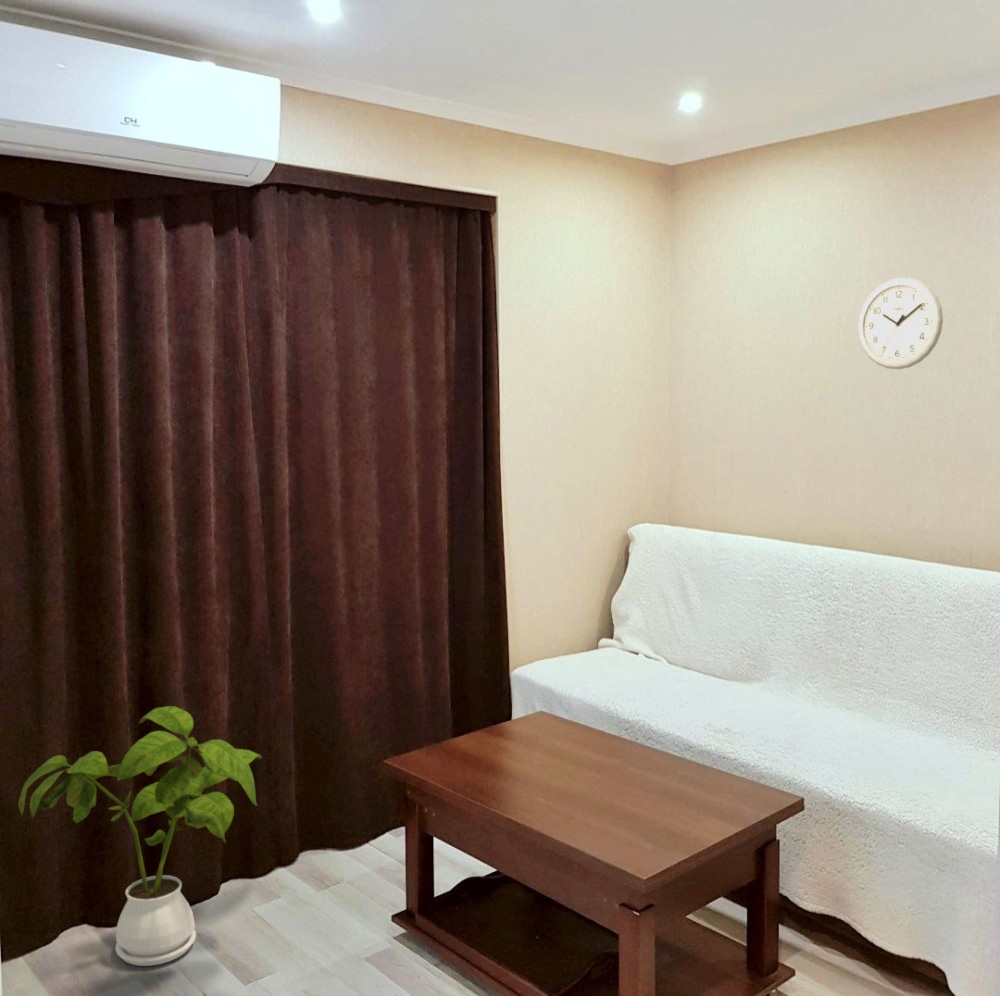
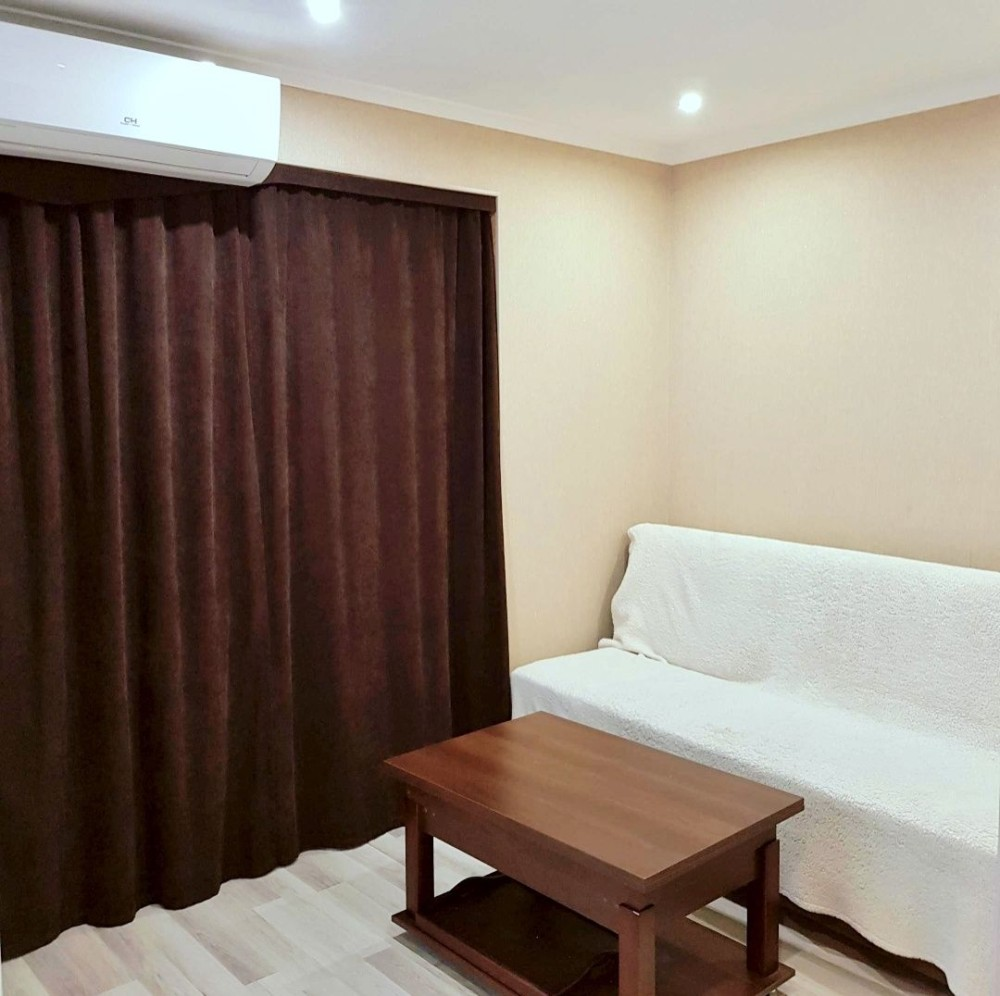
- wall clock (897, 323)
- house plant (177, 829)
